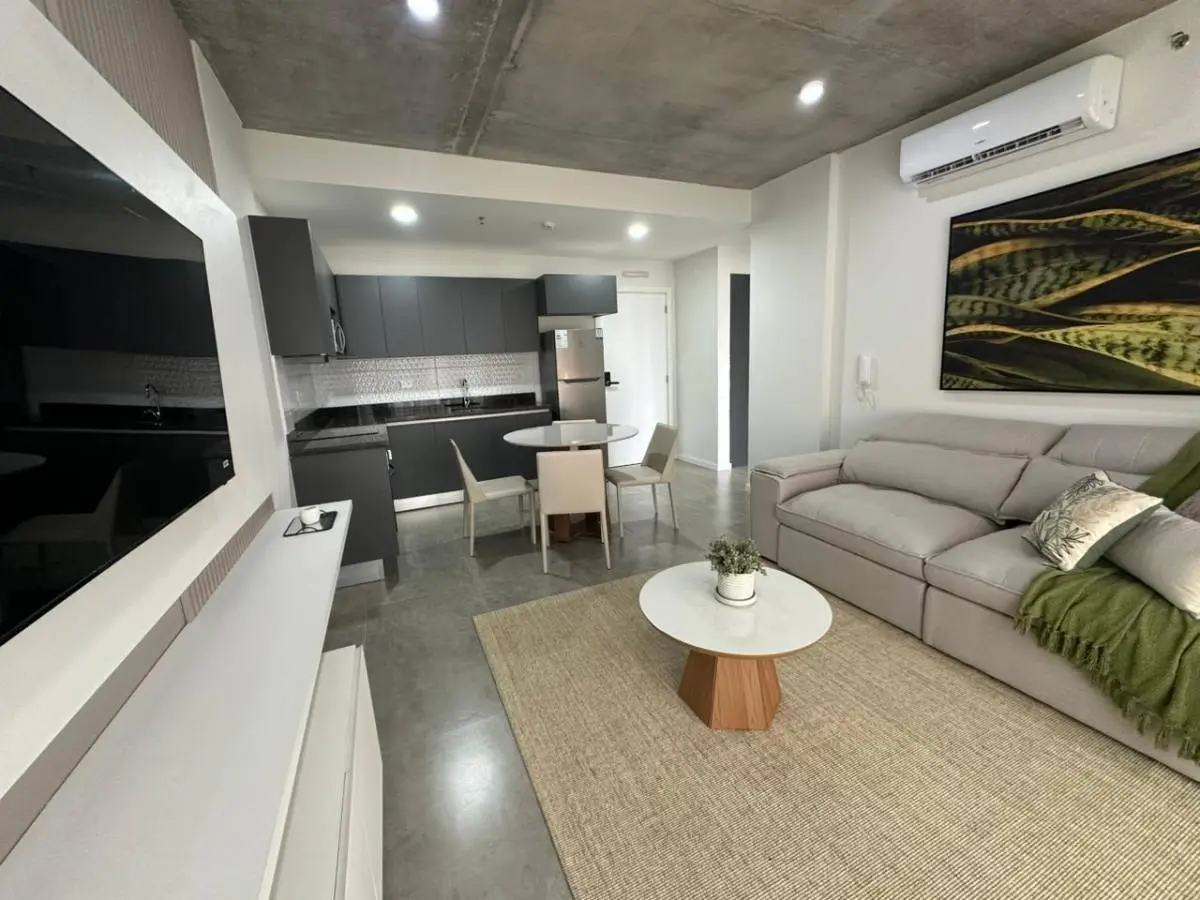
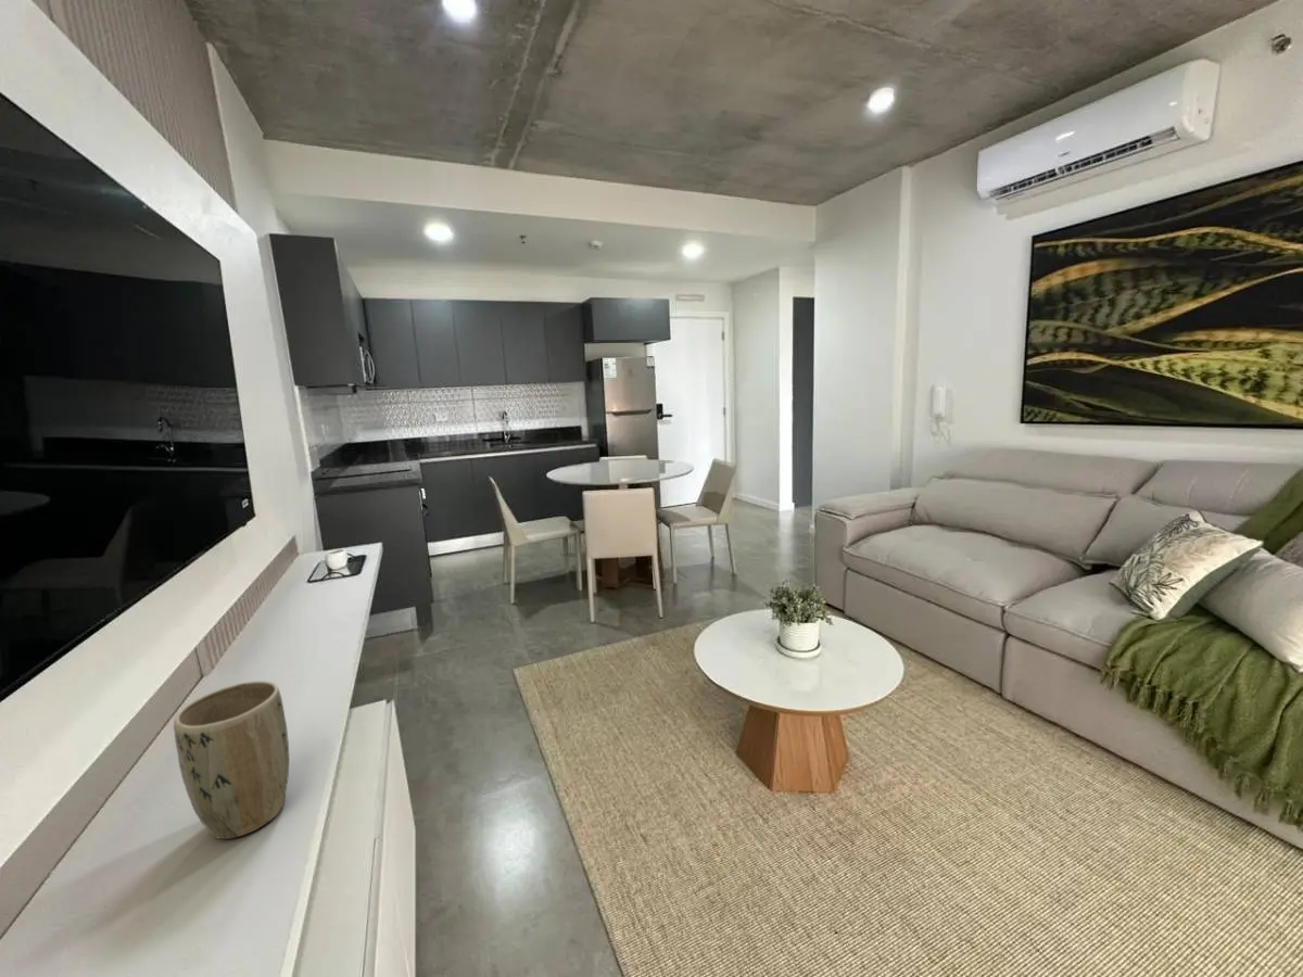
+ plant pot (239, 759)
